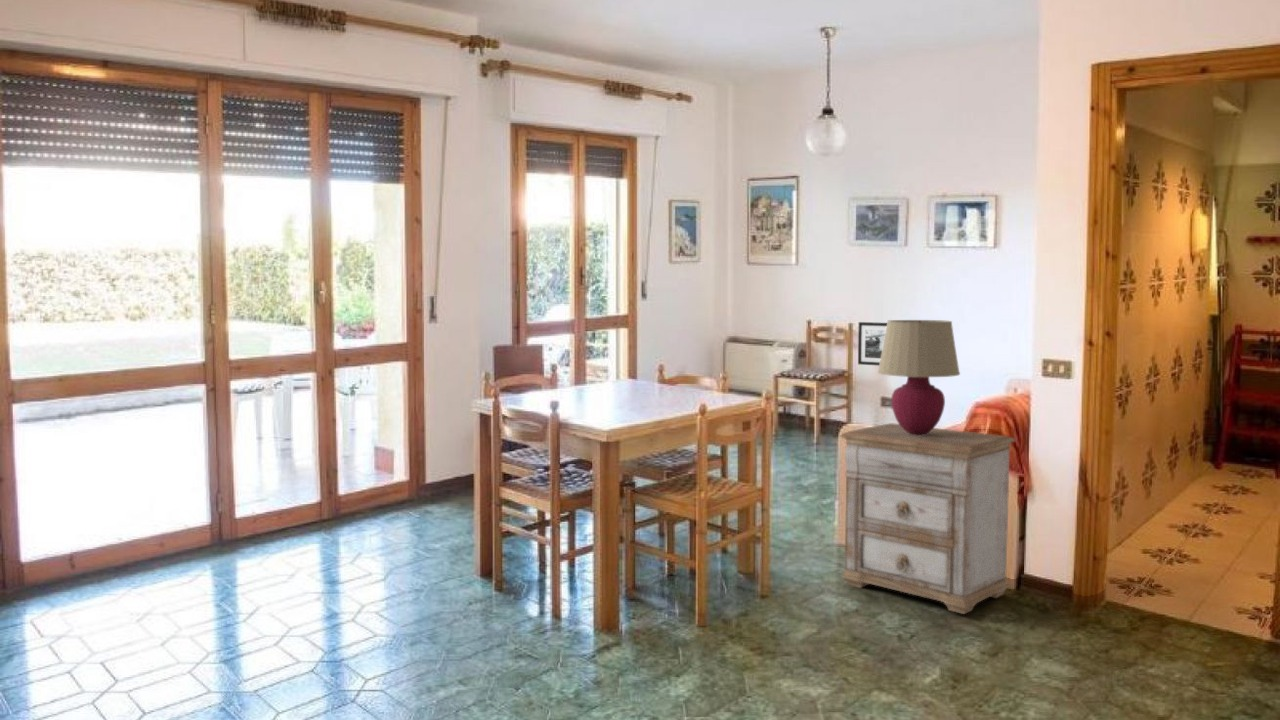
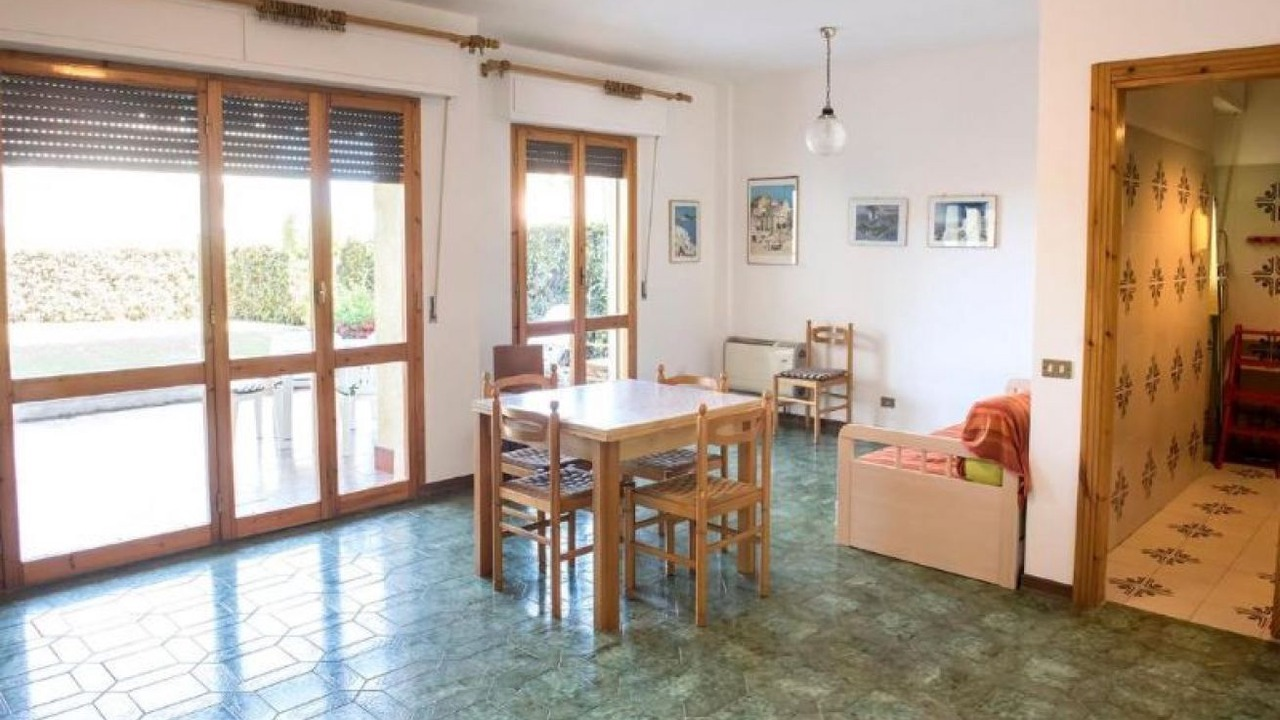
- picture frame (882, 344)
- table lamp (918, 376)
- nightstand (925, 512)
